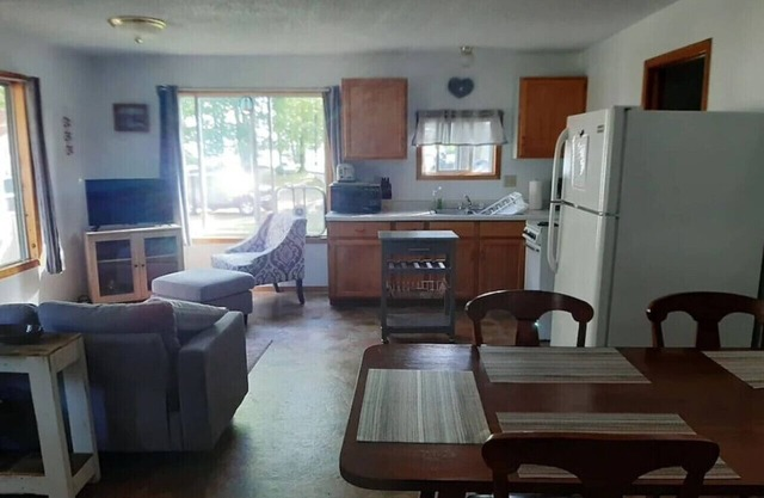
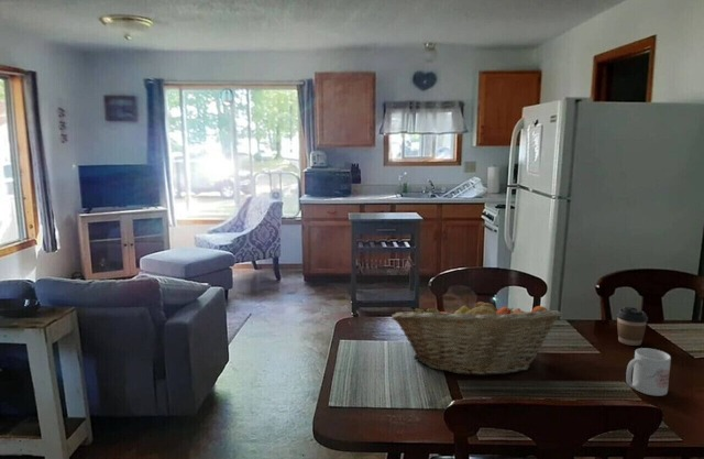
+ mug (646, 372)
+ coffee cup (630, 324)
+ fruit basket (473, 327)
